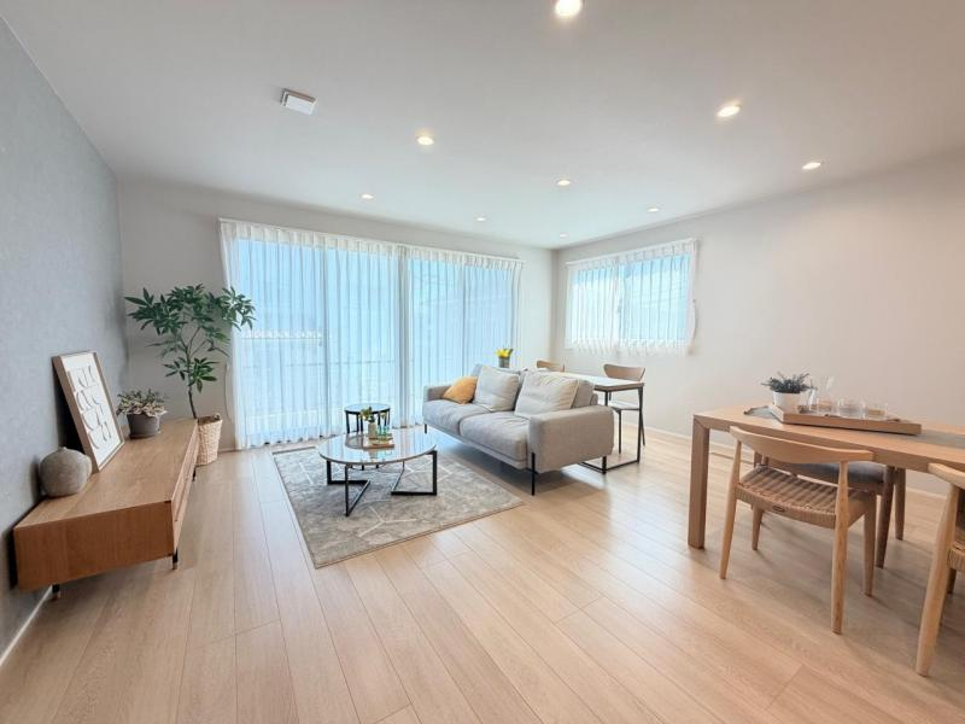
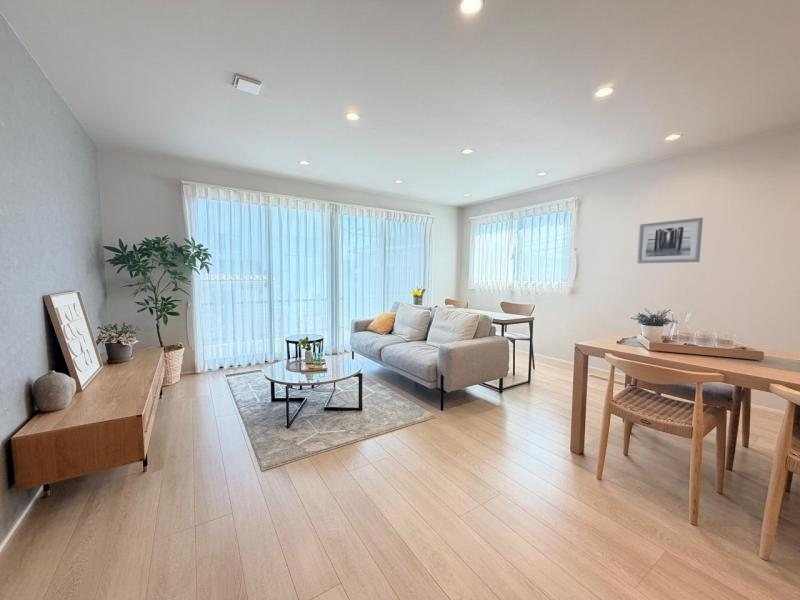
+ wall art (667, 242)
